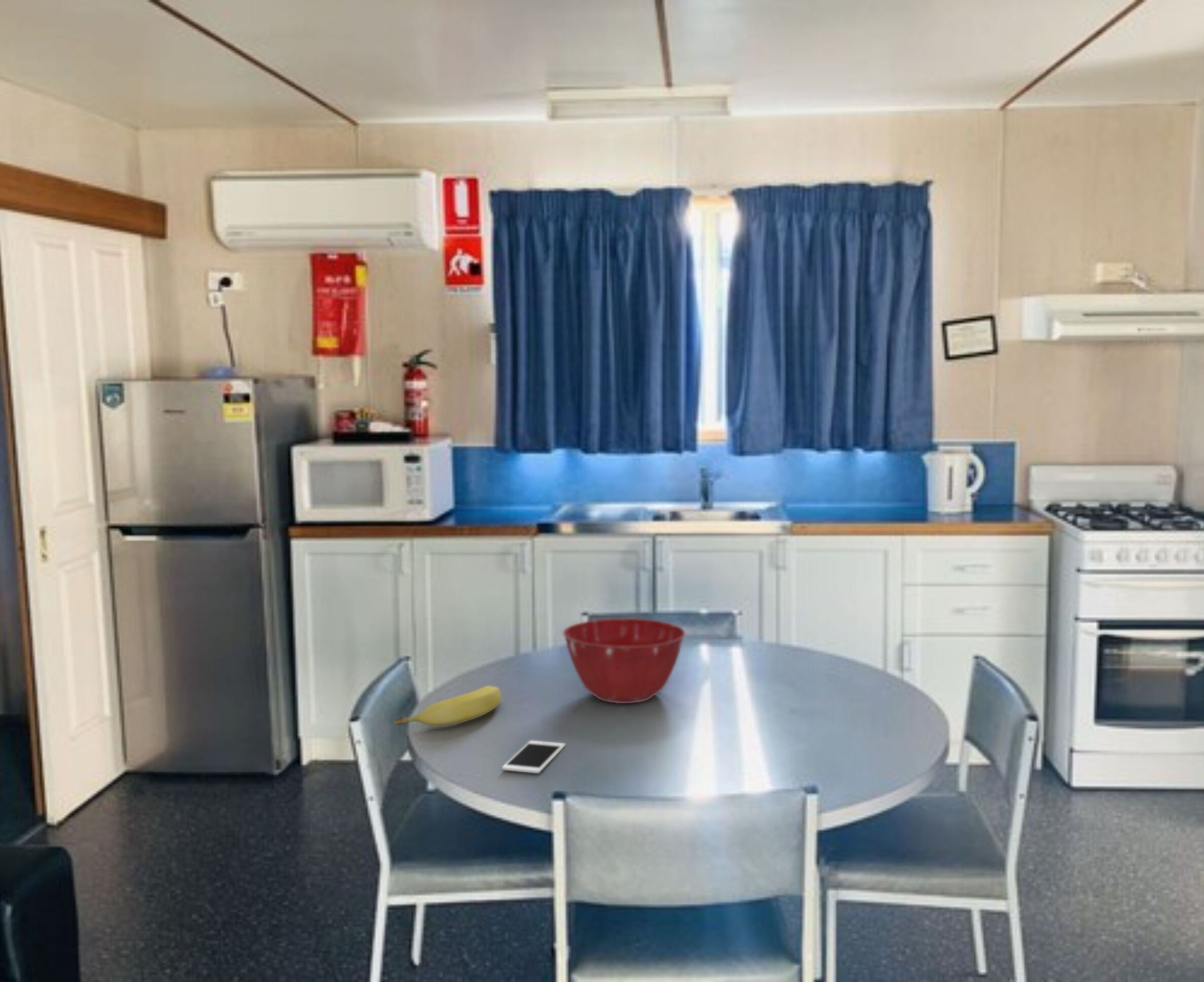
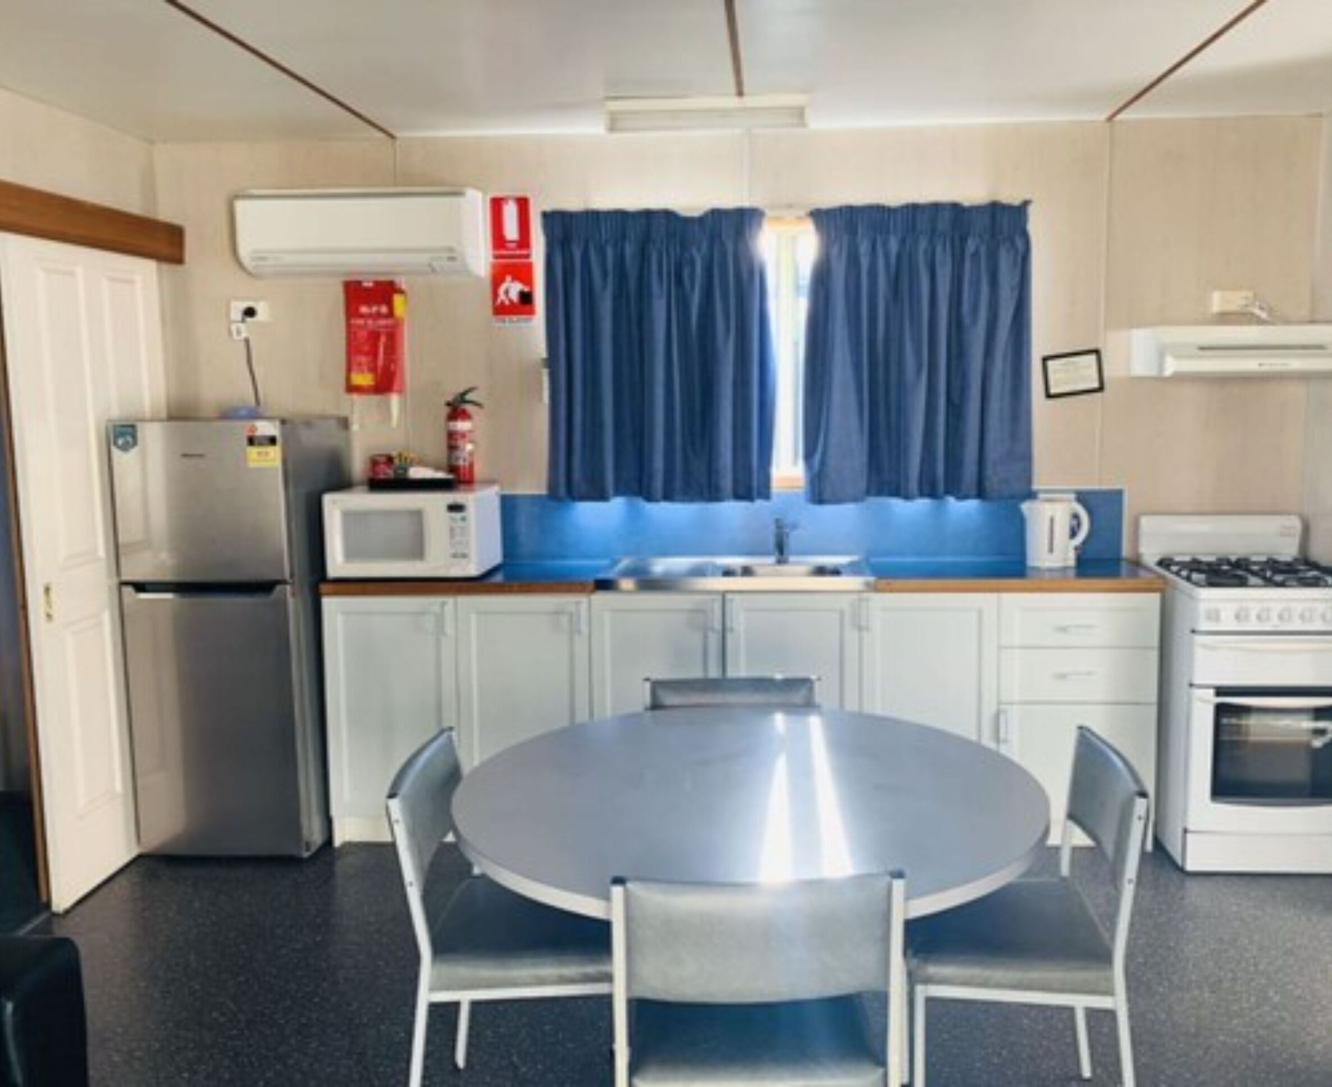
- banana (452, 701)
- cell phone (534, 756)
- mixing bowl (624, 663)
